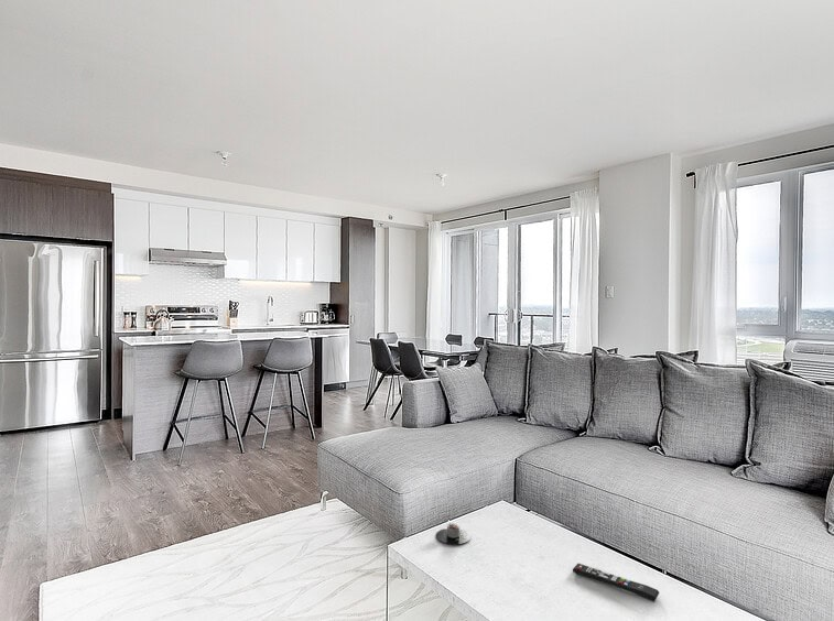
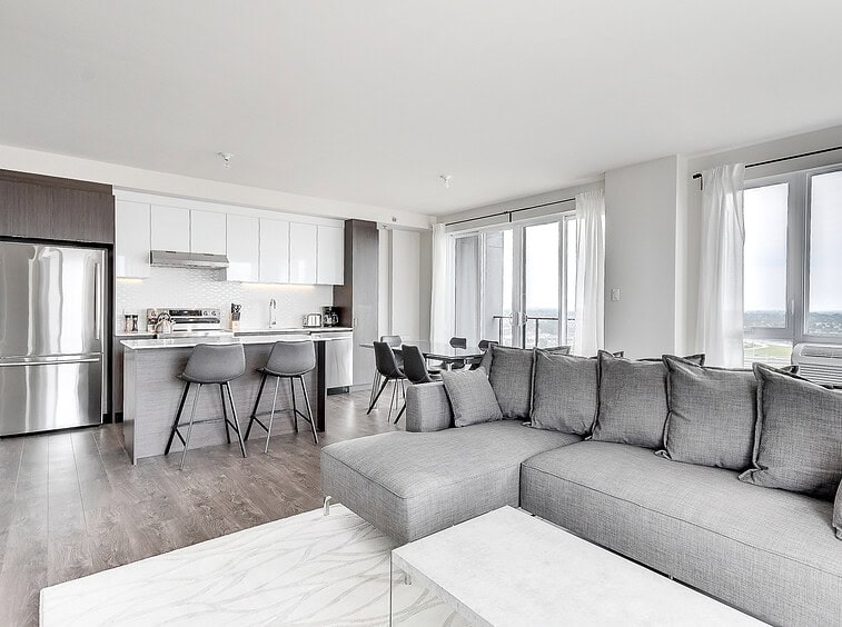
- remote control (614, 580)
- candle (453, 530)
